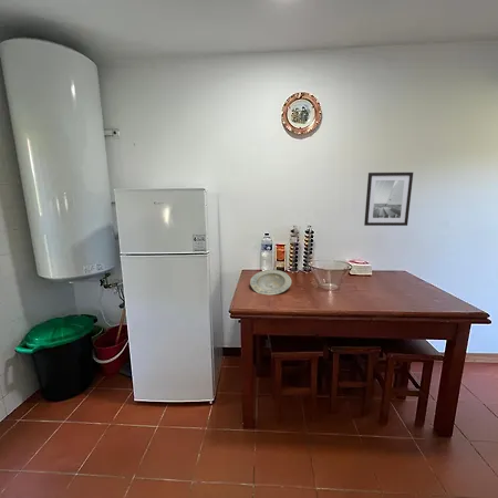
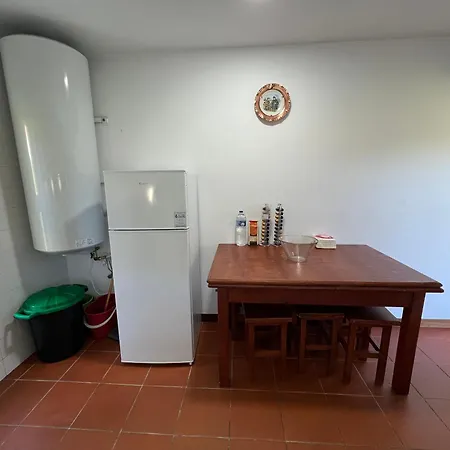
- plate (270, 281)
- wall art (387, 199)
